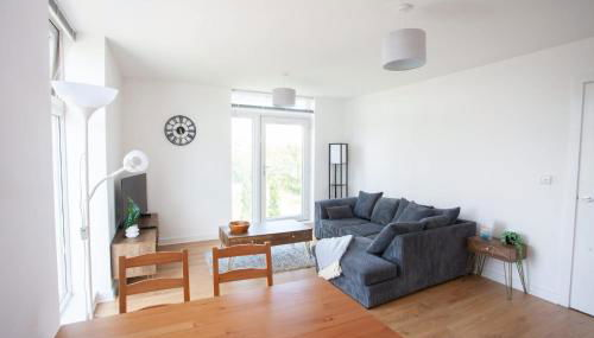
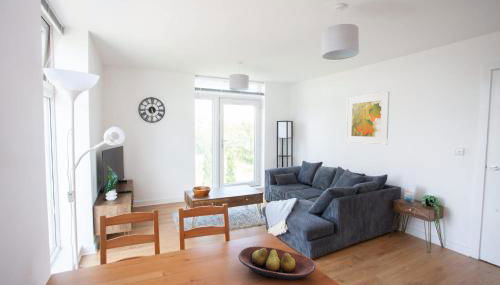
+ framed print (365, 119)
+ fruit bowl (275, 260)
